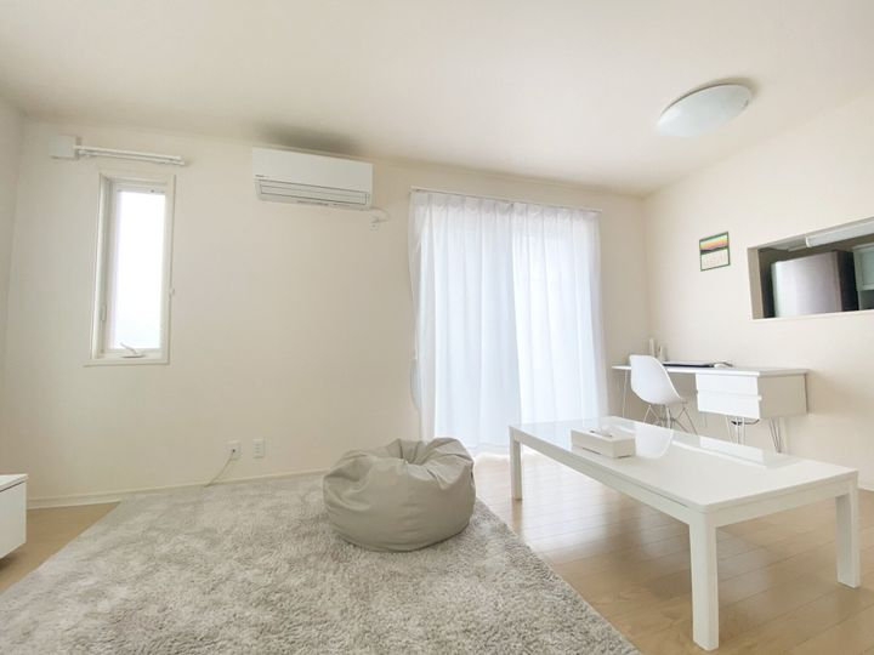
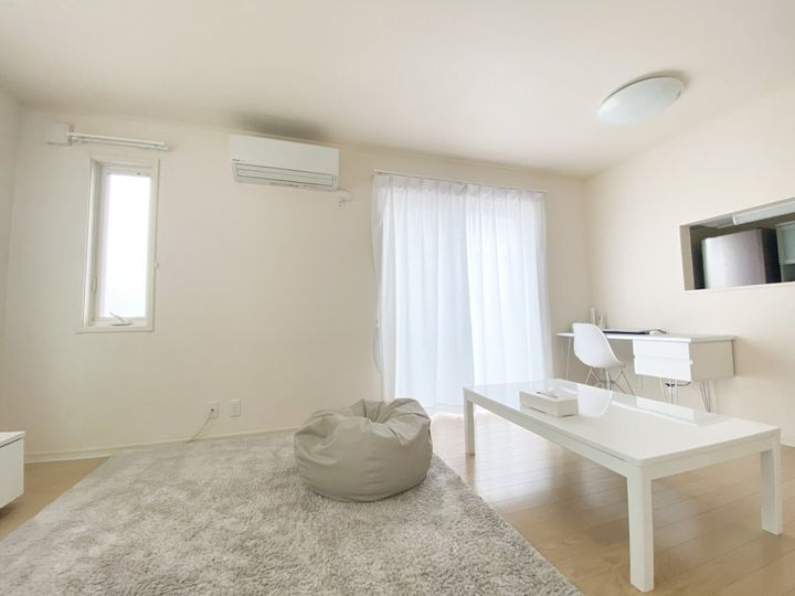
- calendar (714, 251)
